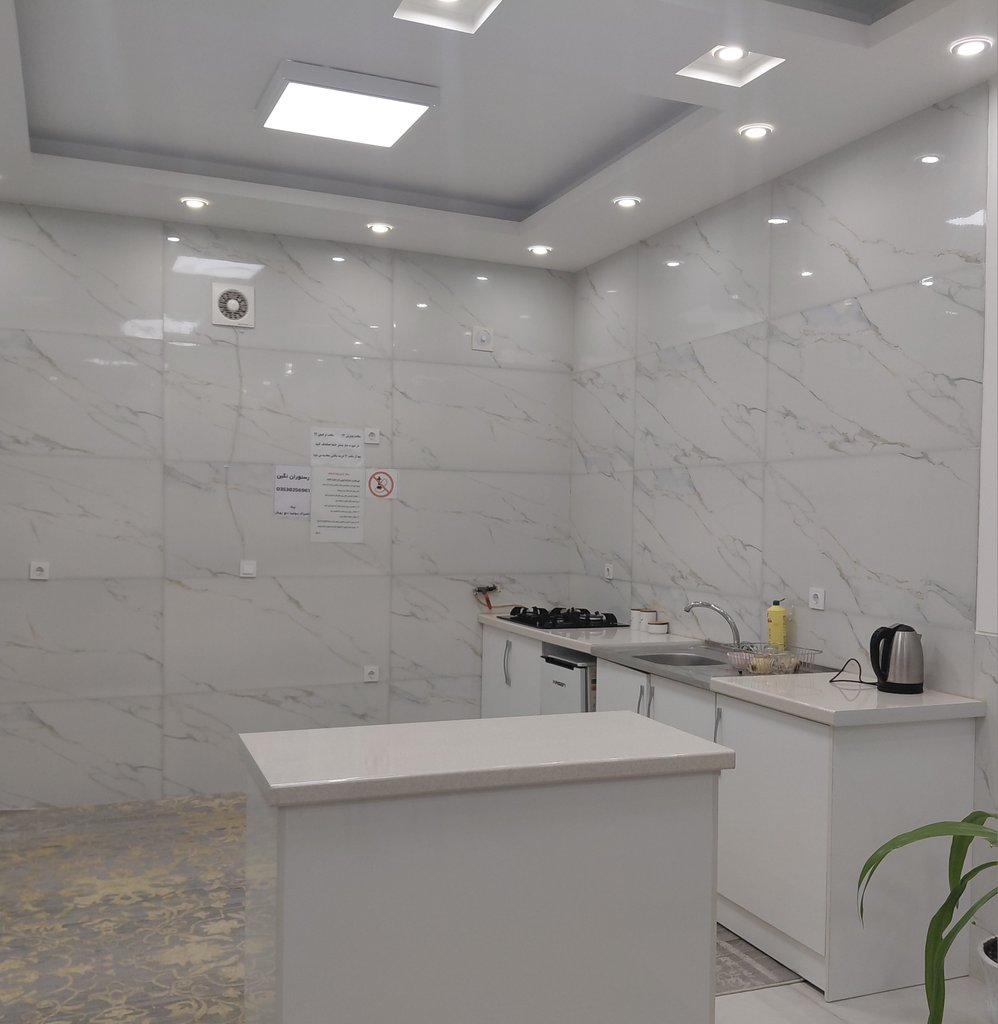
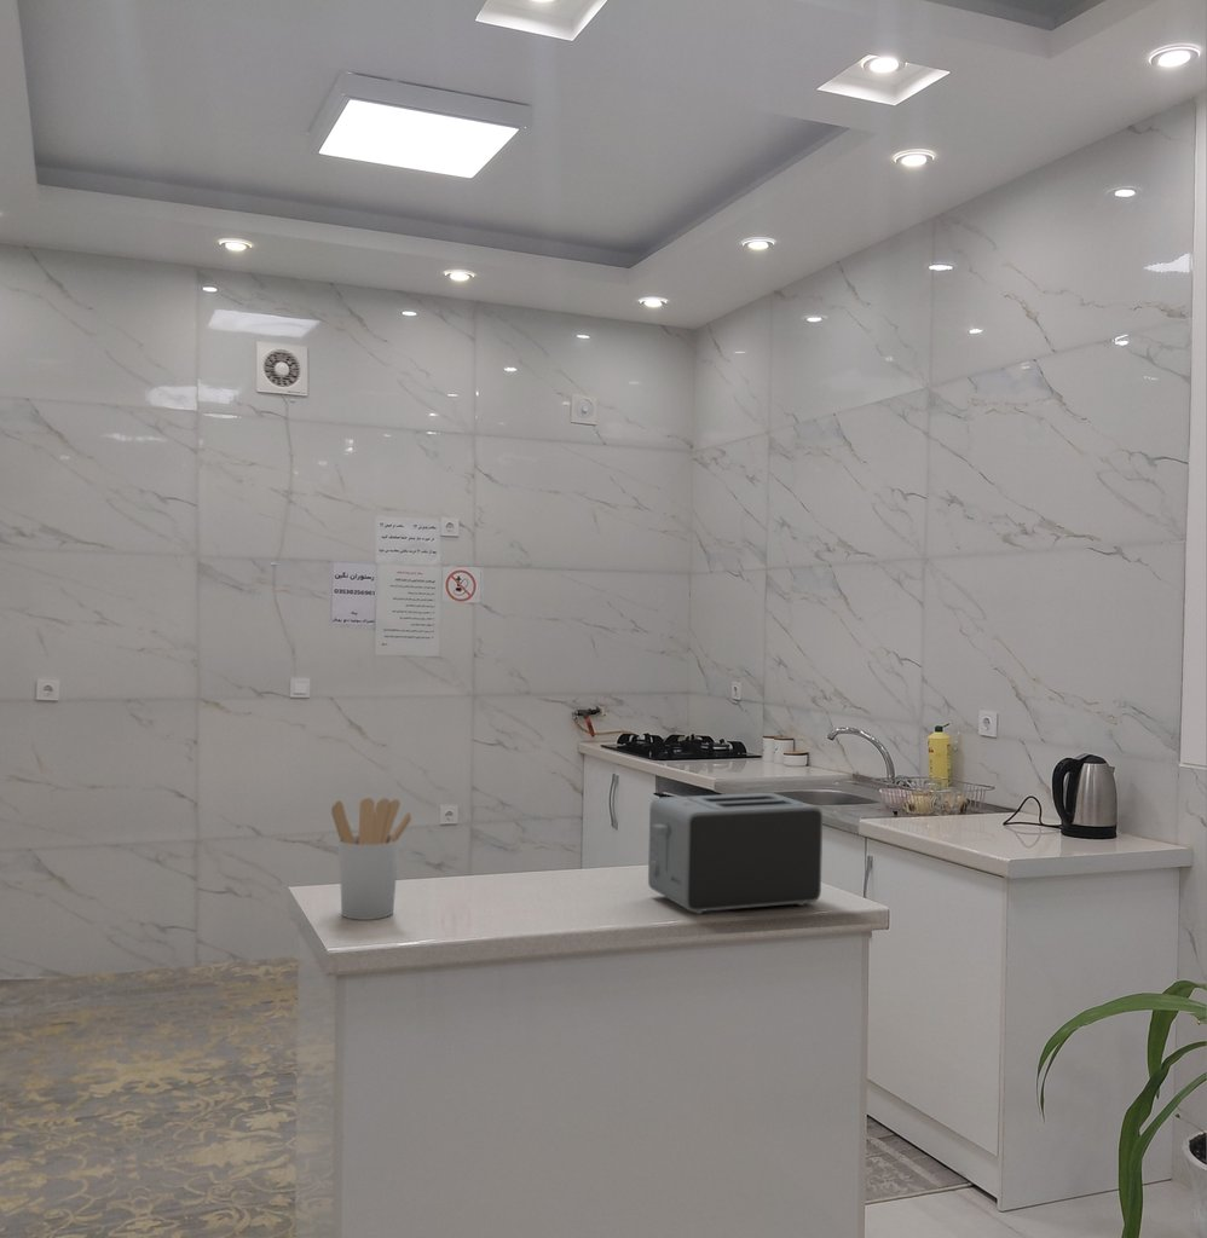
+ toaster (728, 851)
+ utensil holder (371, 854)
